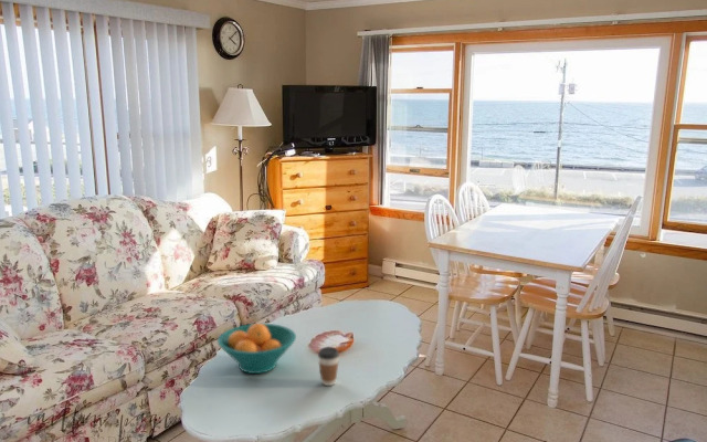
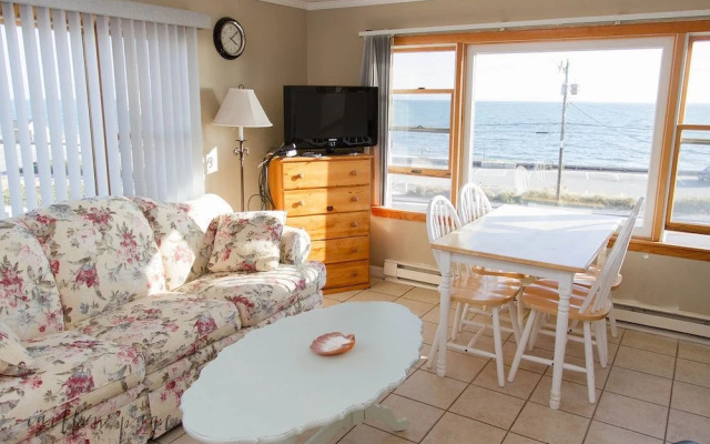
- coffee cup (328, 366)
- fruit bowl (257, 345)
